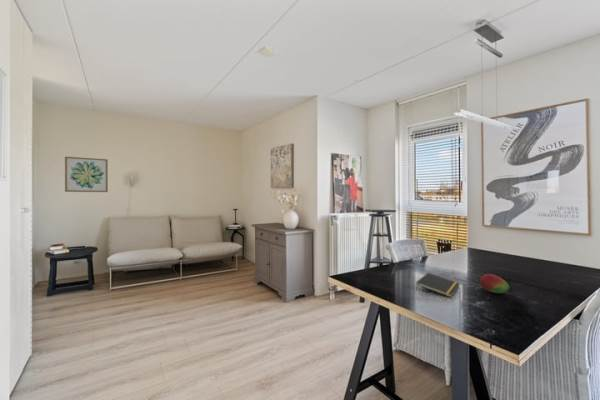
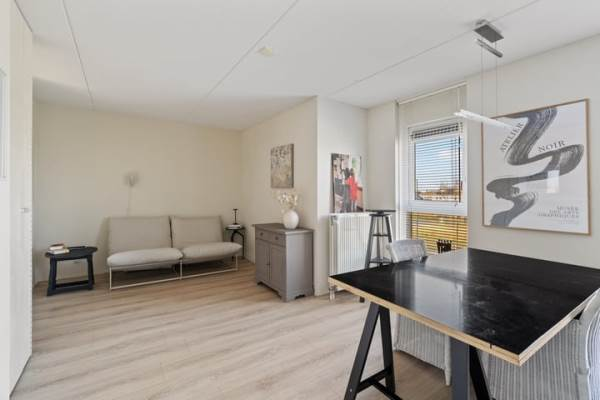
- fruit (494, 283)
- wall art (87, 175)
- notepad (438, 283)
